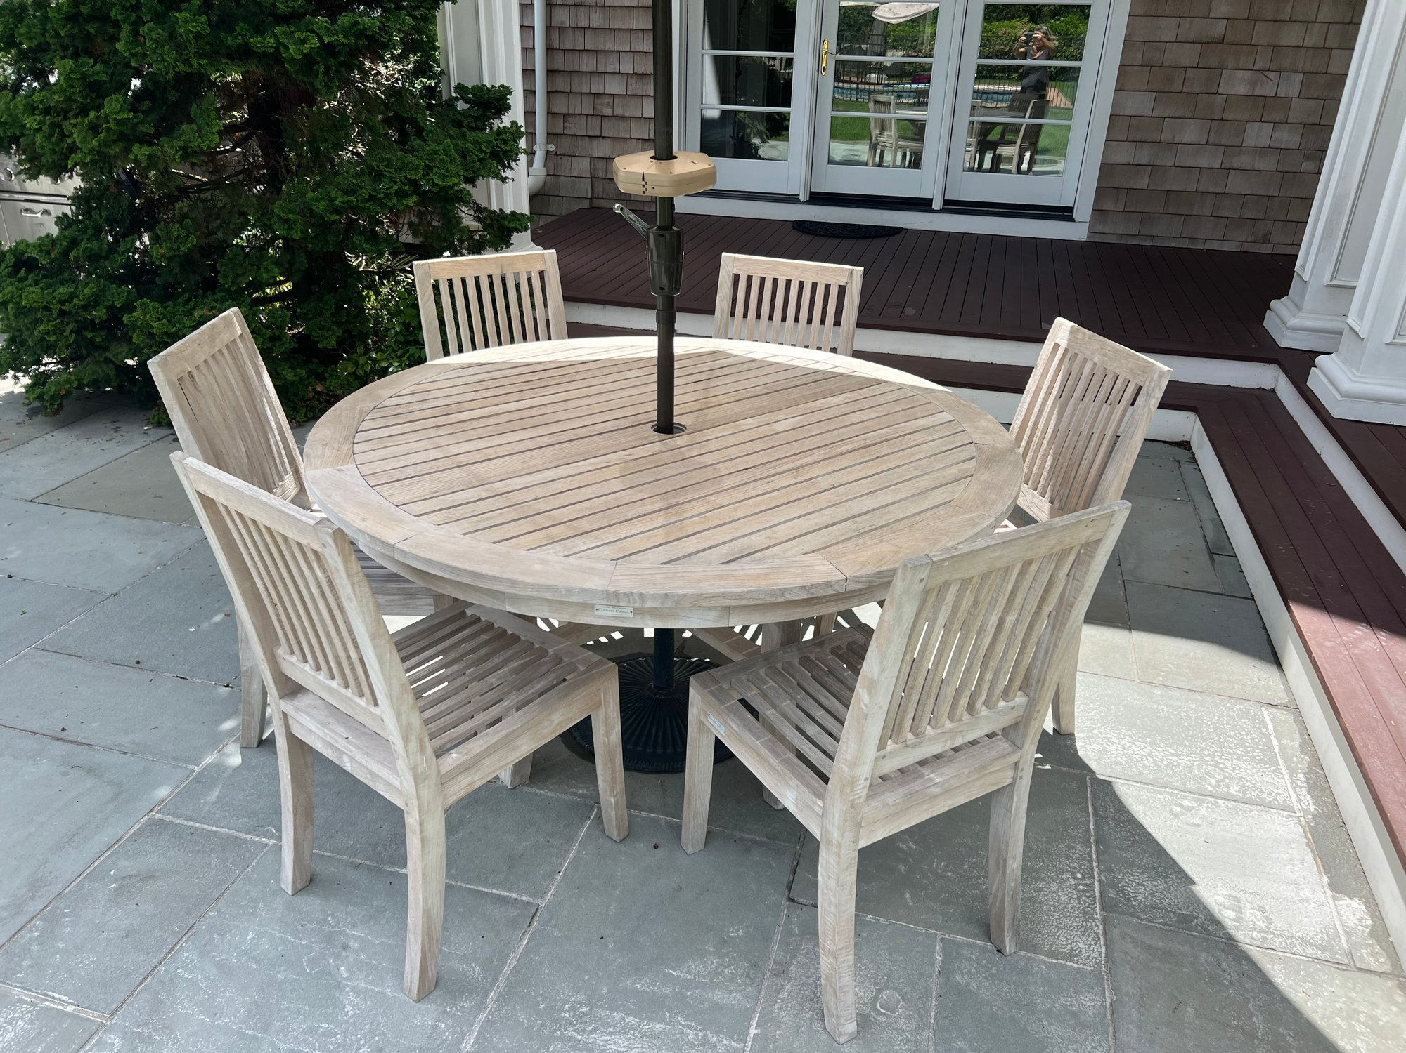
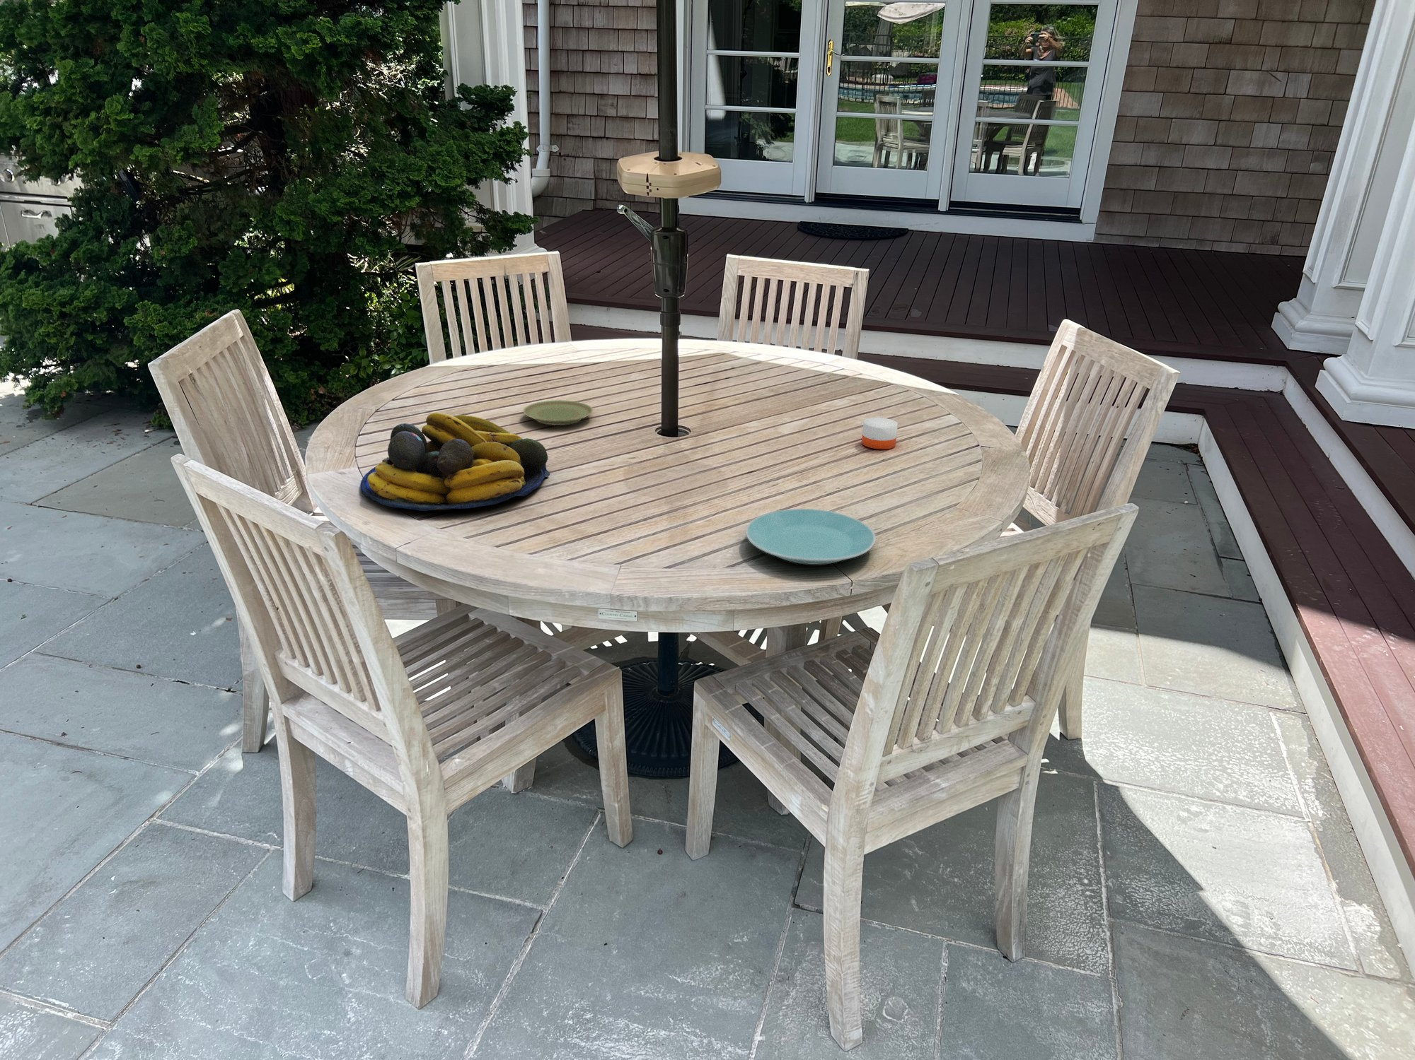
+ fruit bowl (452, 449)
+ candle (880, 421)
+ plate (558, 414)
+ plate (809, 539)
